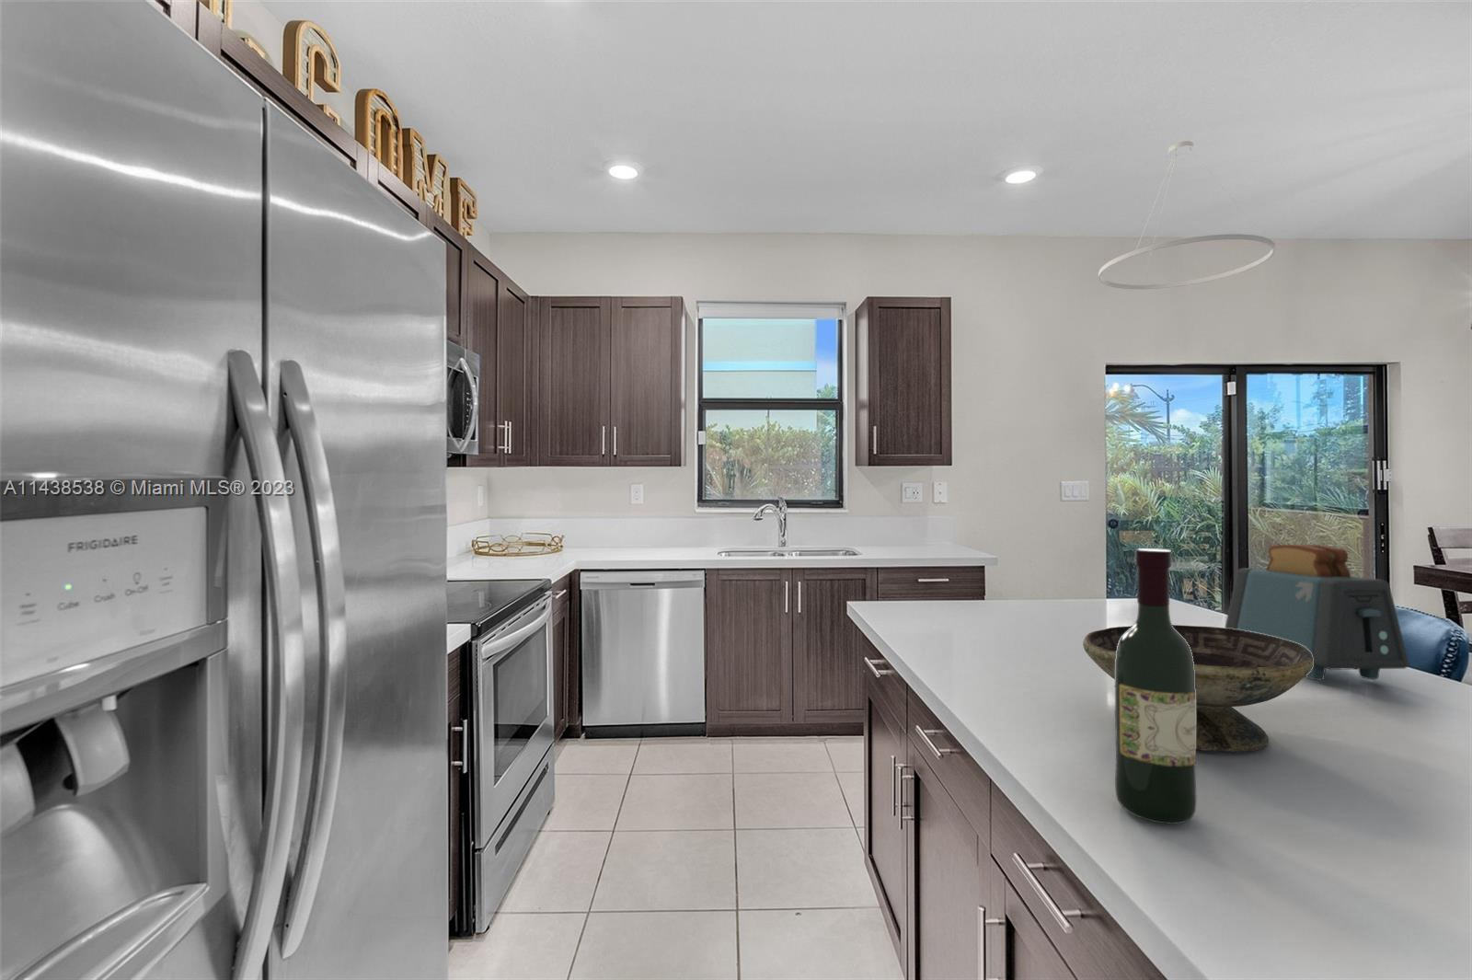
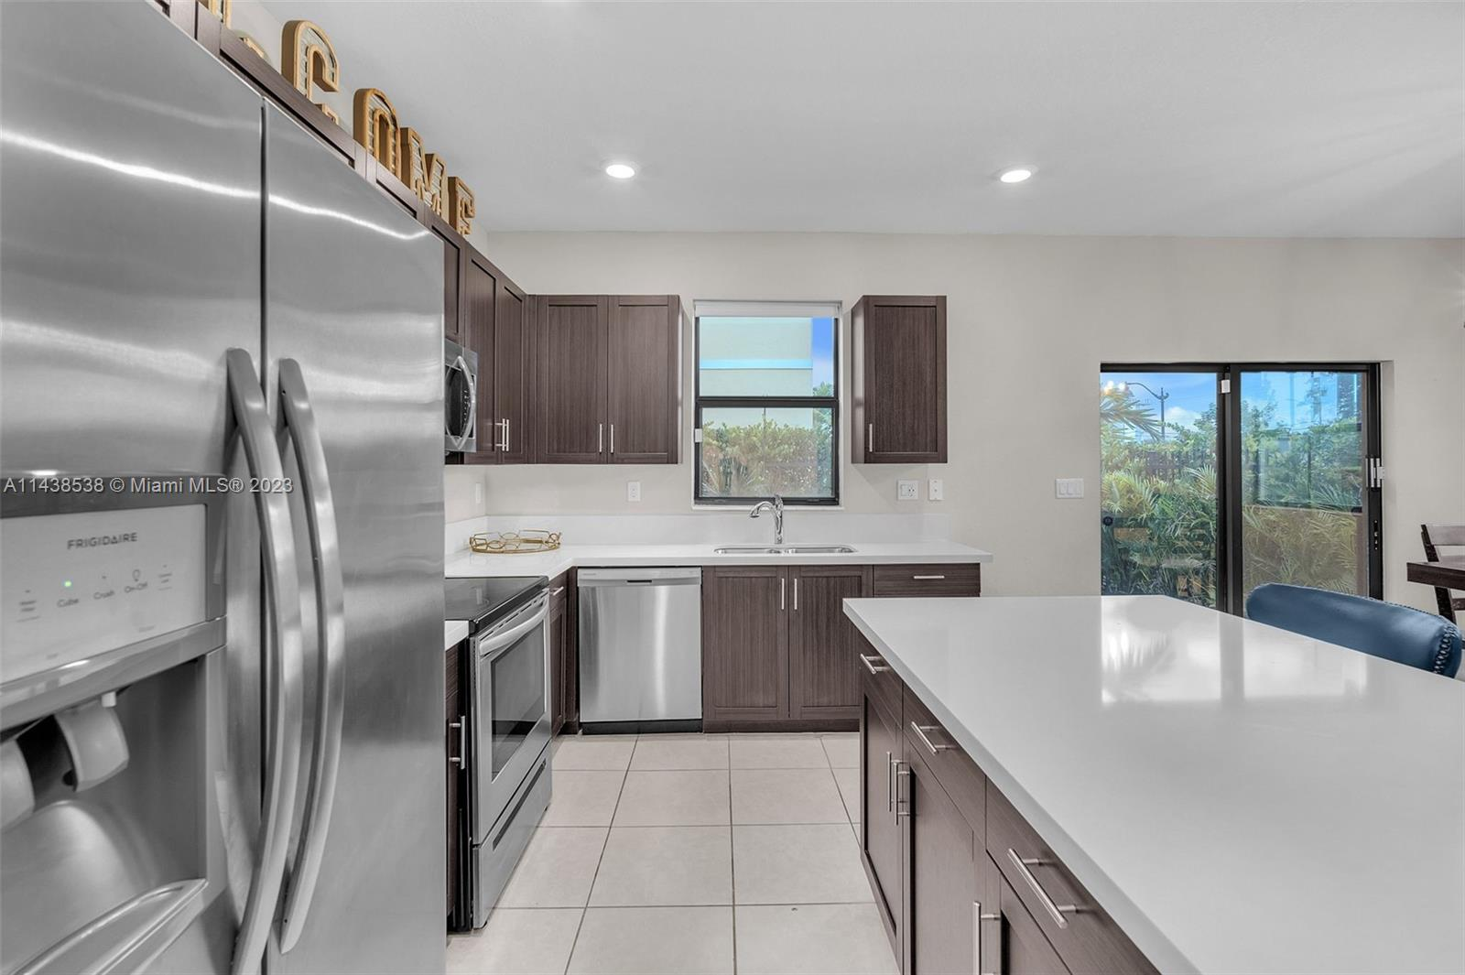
- toaster (1307, 606)
- decorative bowl (1195, 684)
- pendant light (1164, 202)
- wine bottle (1154, 680)
